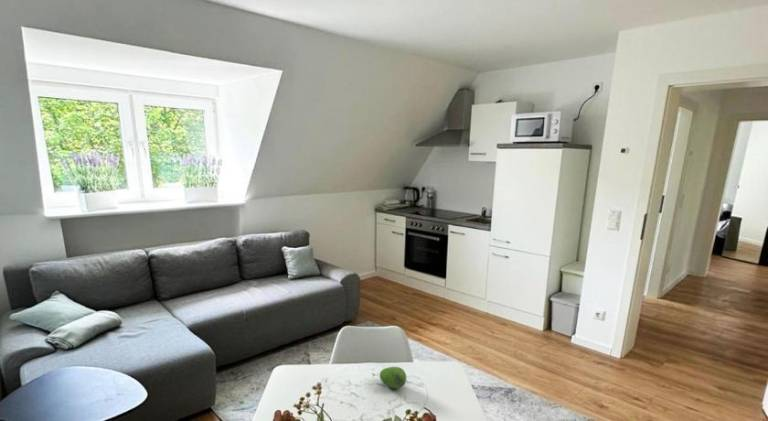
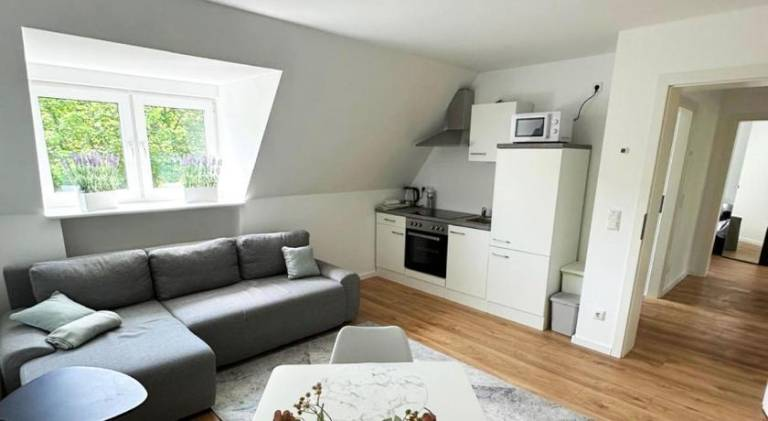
- fruit (392, 376)
